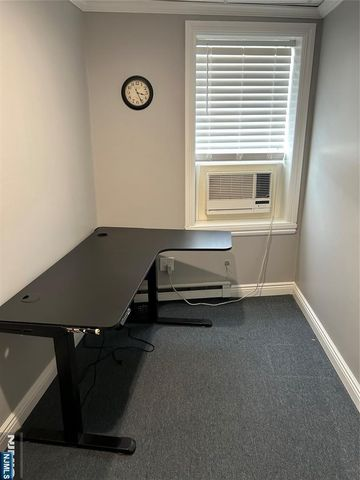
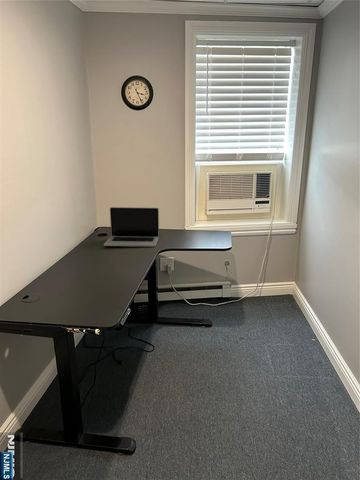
+ laptop (131, 226)
